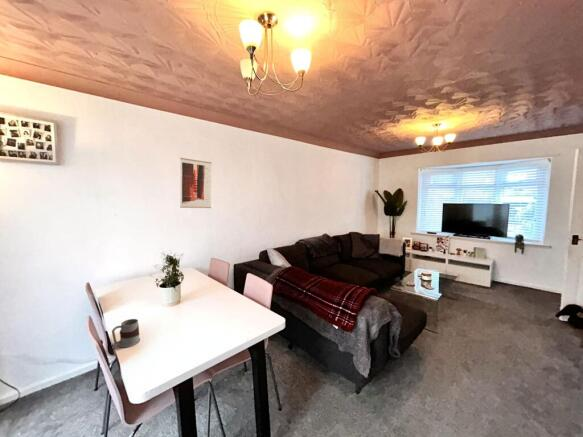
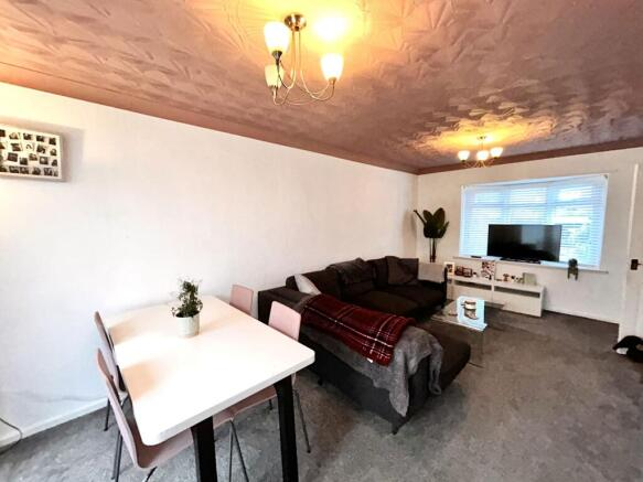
- mug (126, 333)
- wall art (196, 184)
